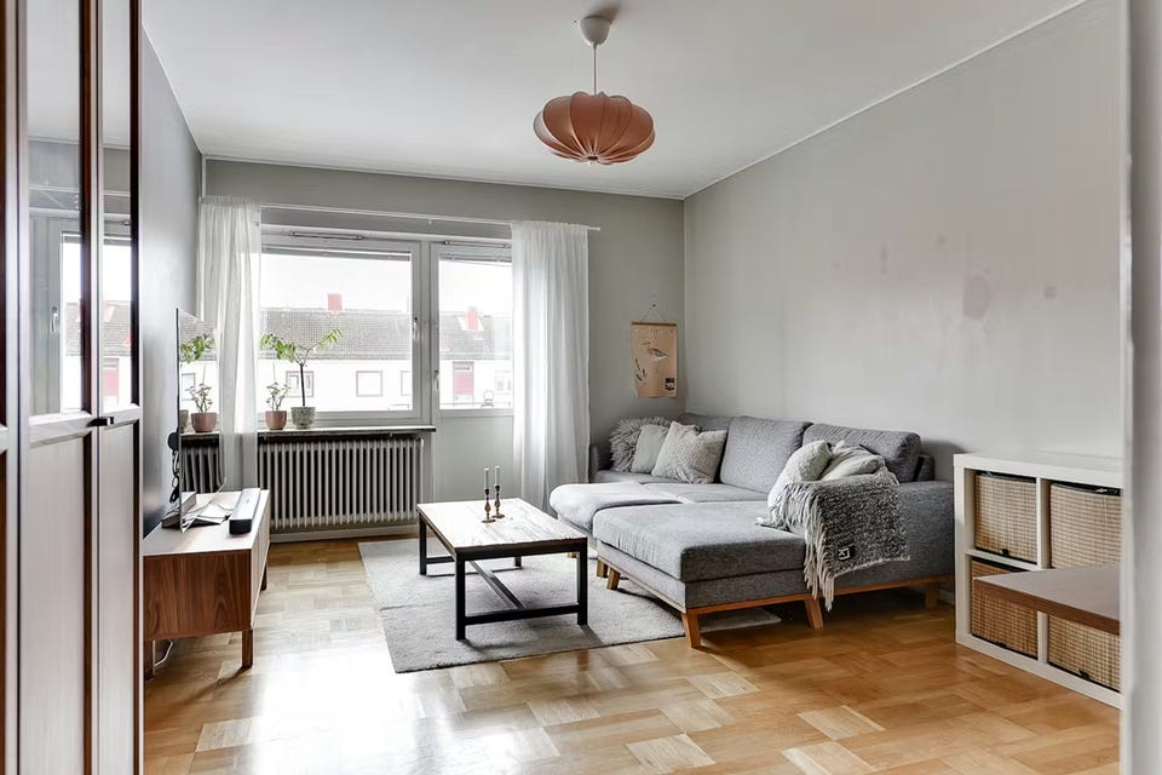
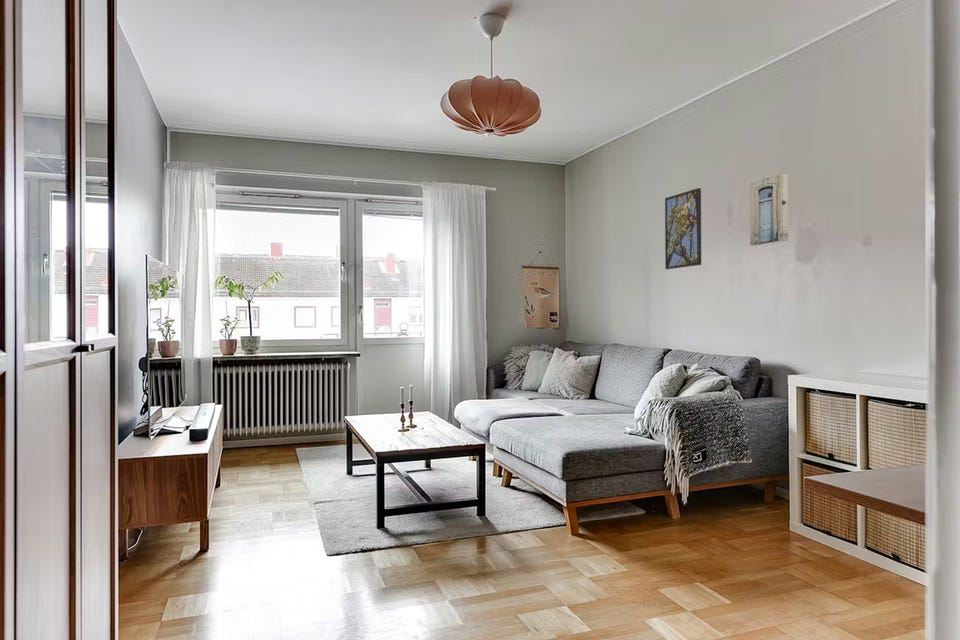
+ wall art (768, 210)
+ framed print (682, 230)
